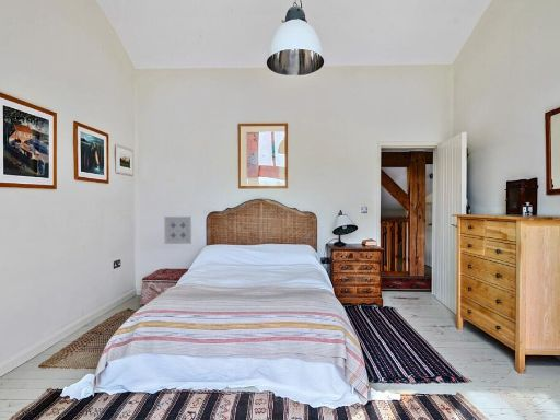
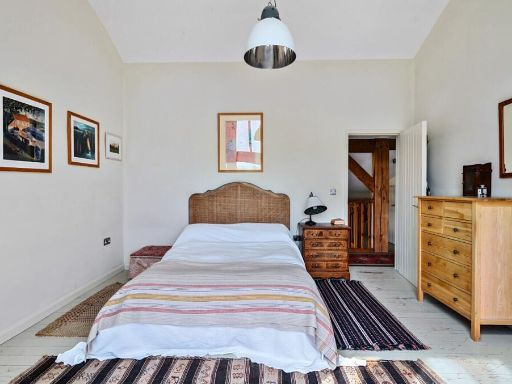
- wall art (178, 230)
